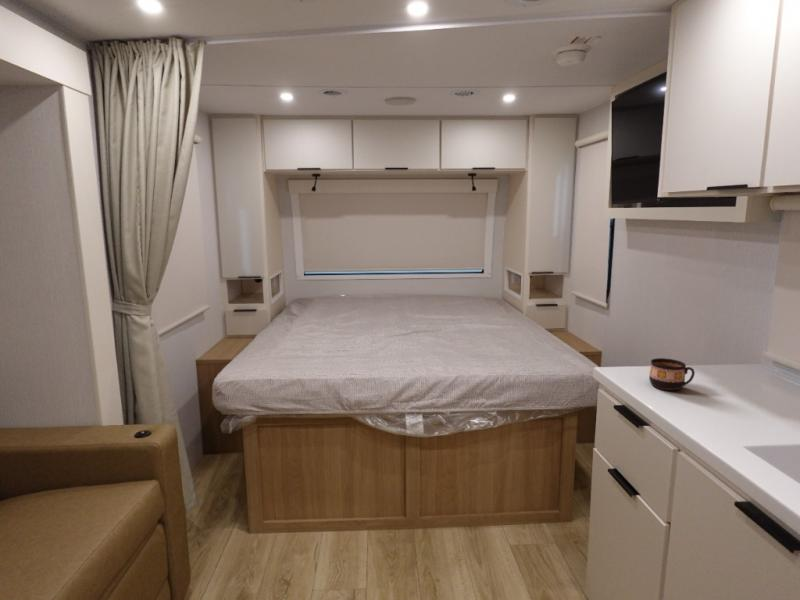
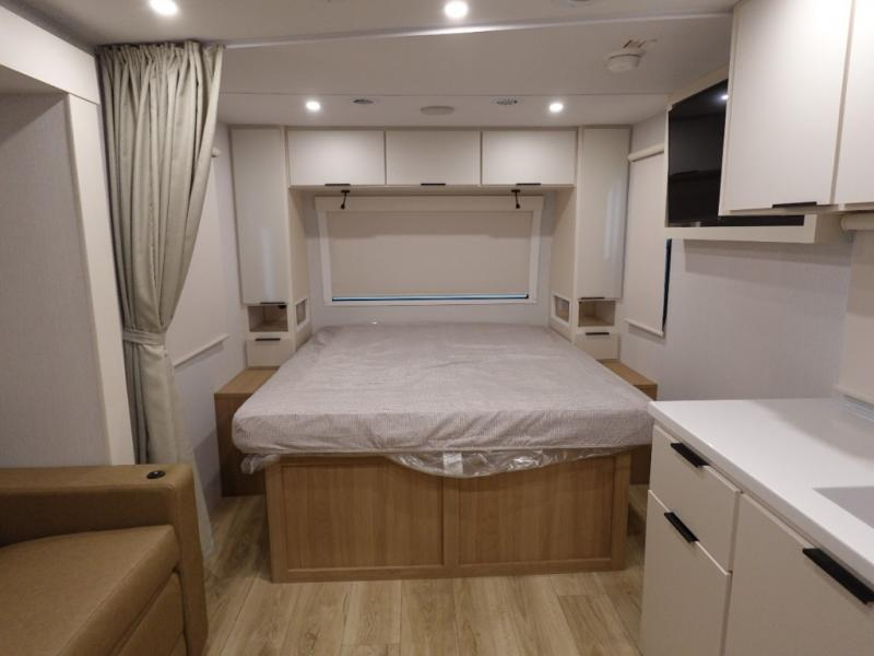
- cup (668, 375)
